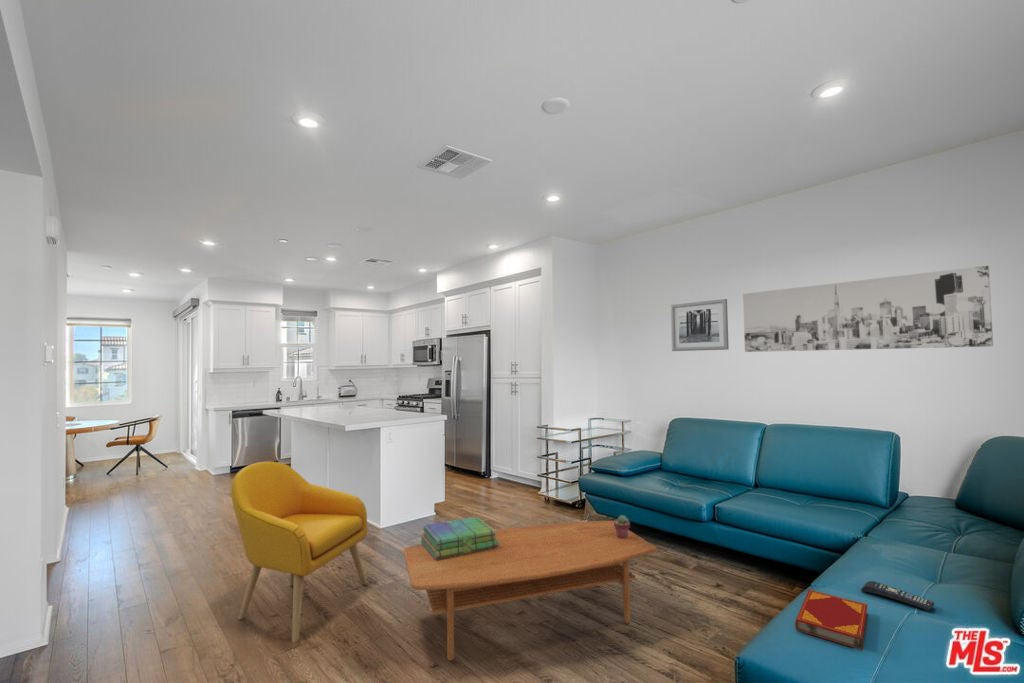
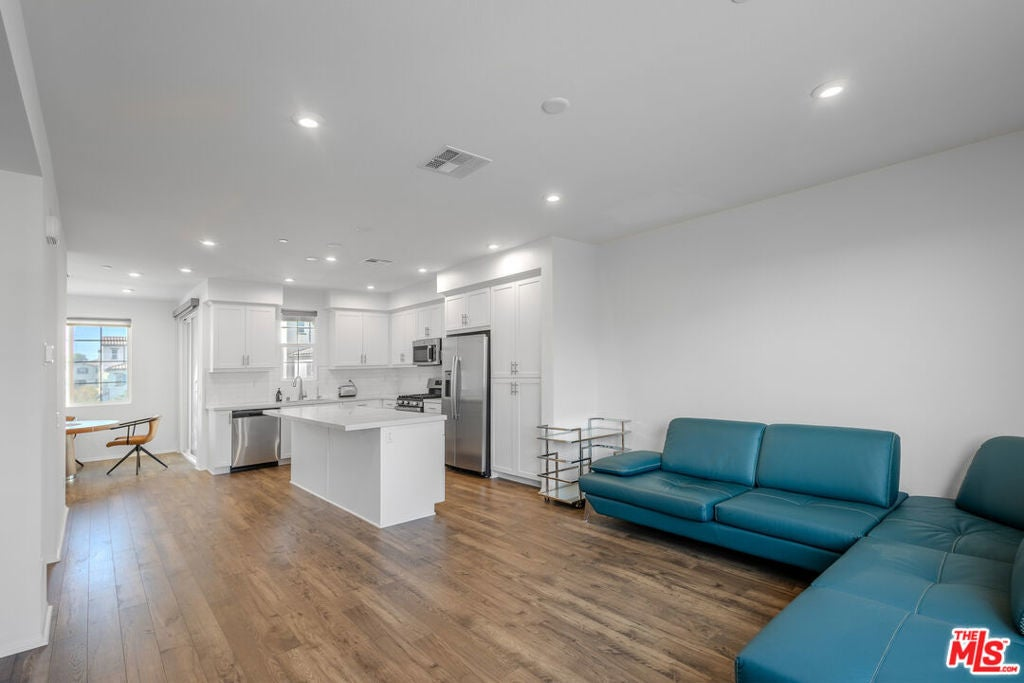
- potted succulent (621, 525)
- remote control (896, 594)
- stack of books (458, 536)
- wall art (847, 315)
- hardback book (832, 616)
- coffee table (529, 583)
- armchair (294, 534)
- wall art (698, 326)
